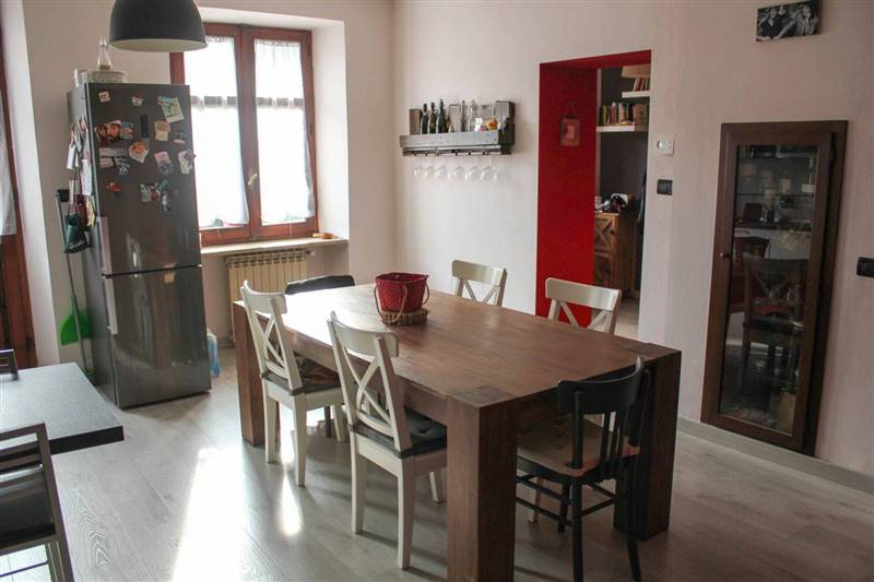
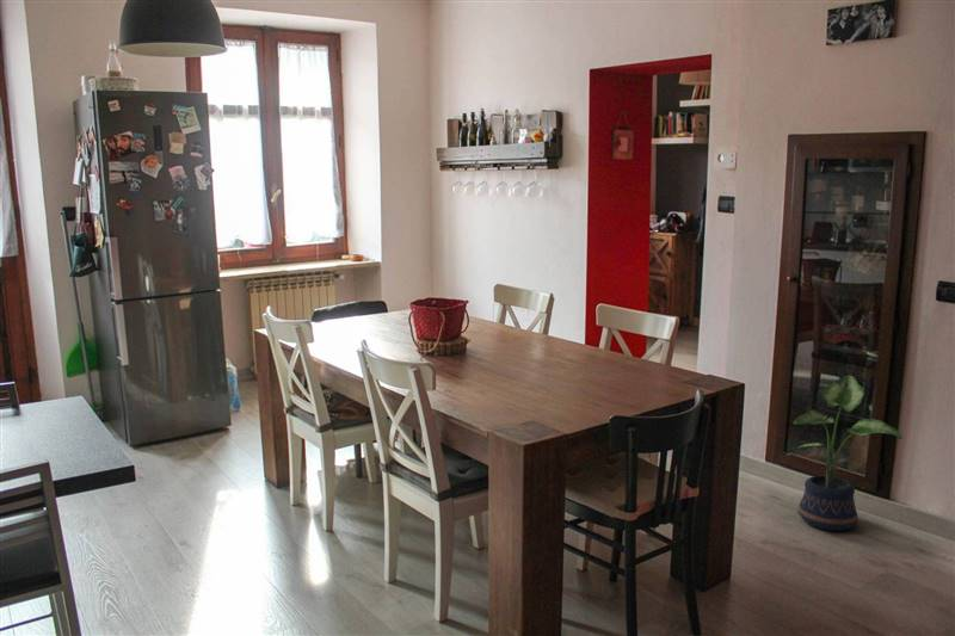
+ potted plant (838, 455)
